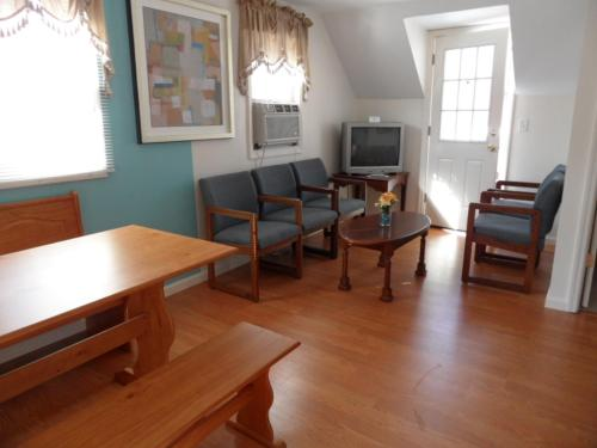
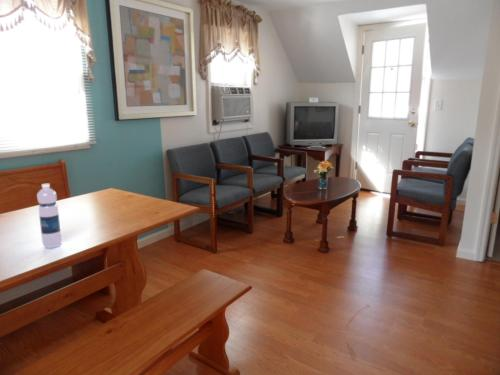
+ water bottle (49, 215)
